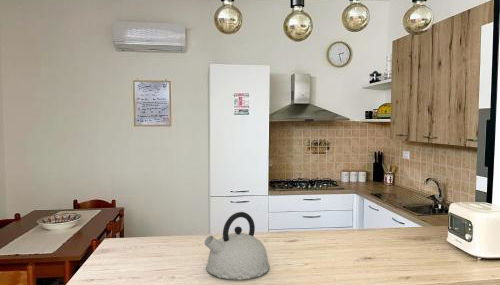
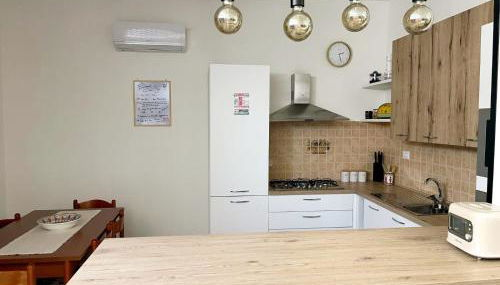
- kettle (235, 240)
